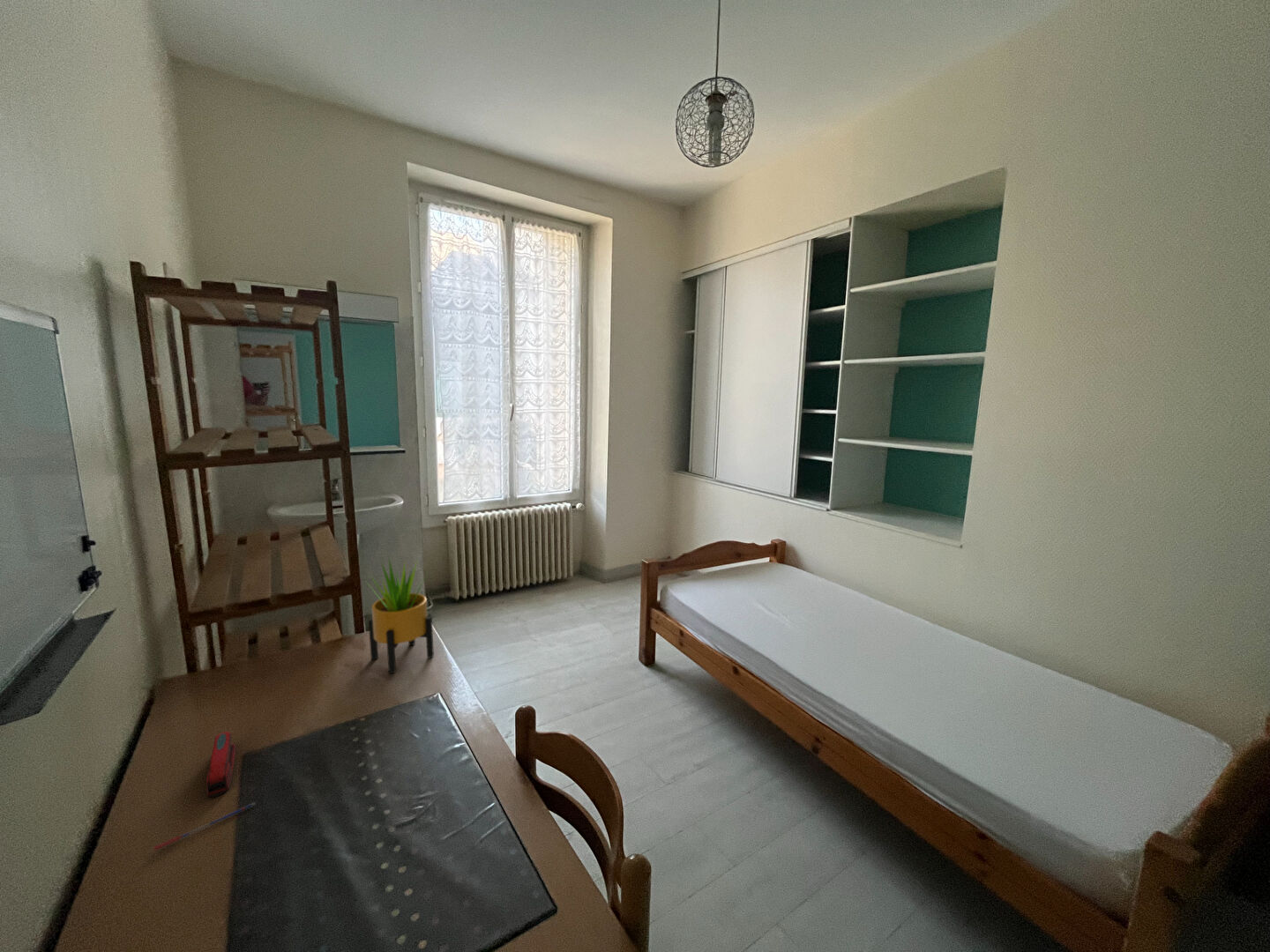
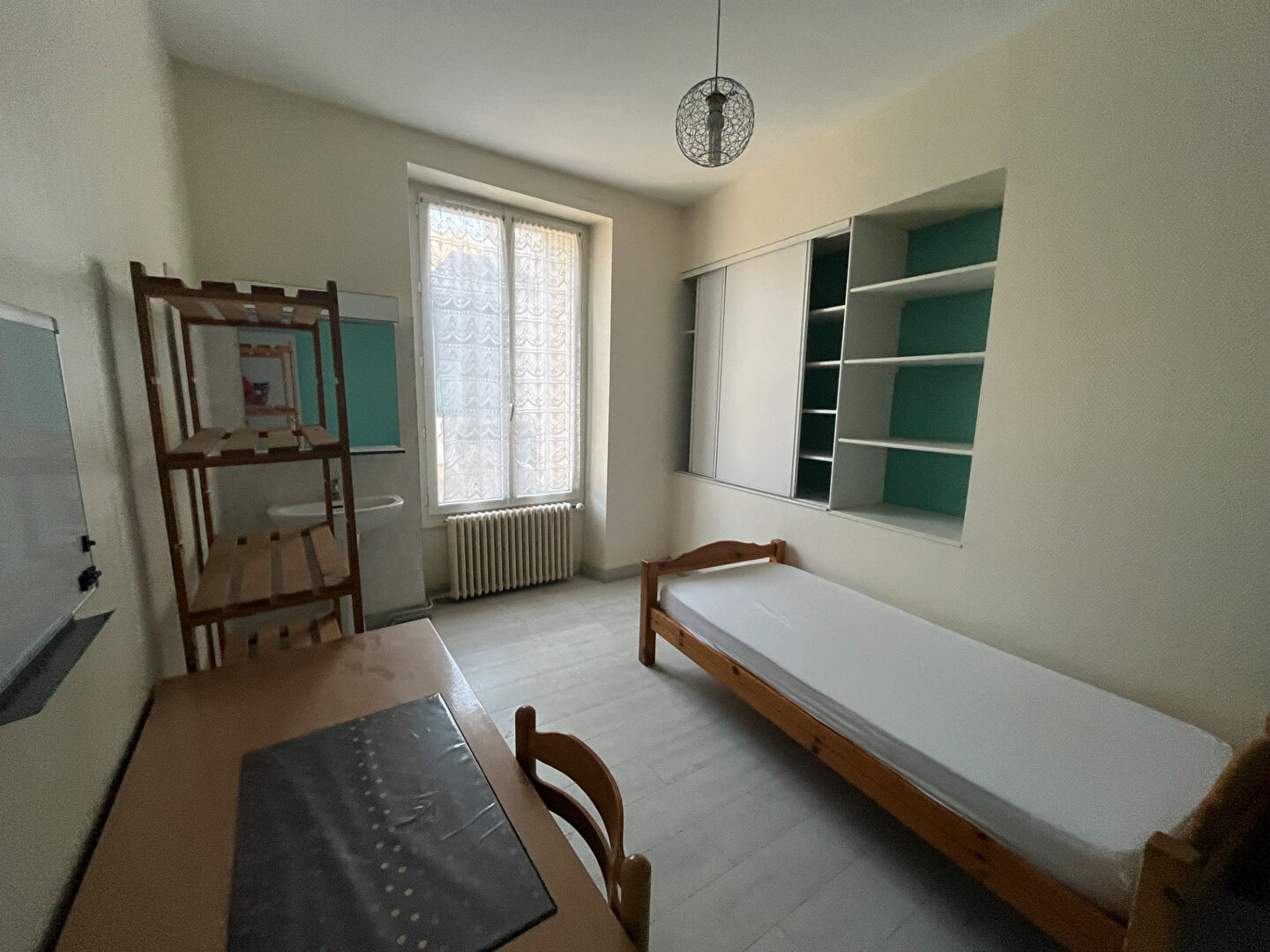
- potted plant (400, 610)
- stapler (220, 759)
- pen (207, 824)
